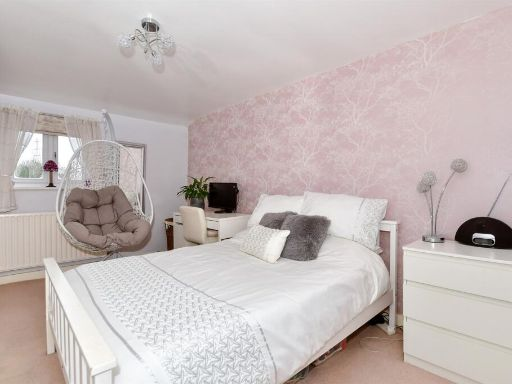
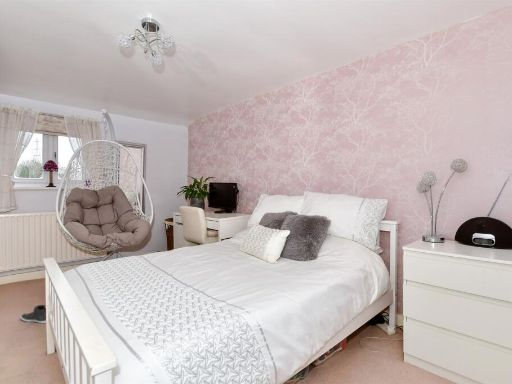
+ sneaker (35, 312)
